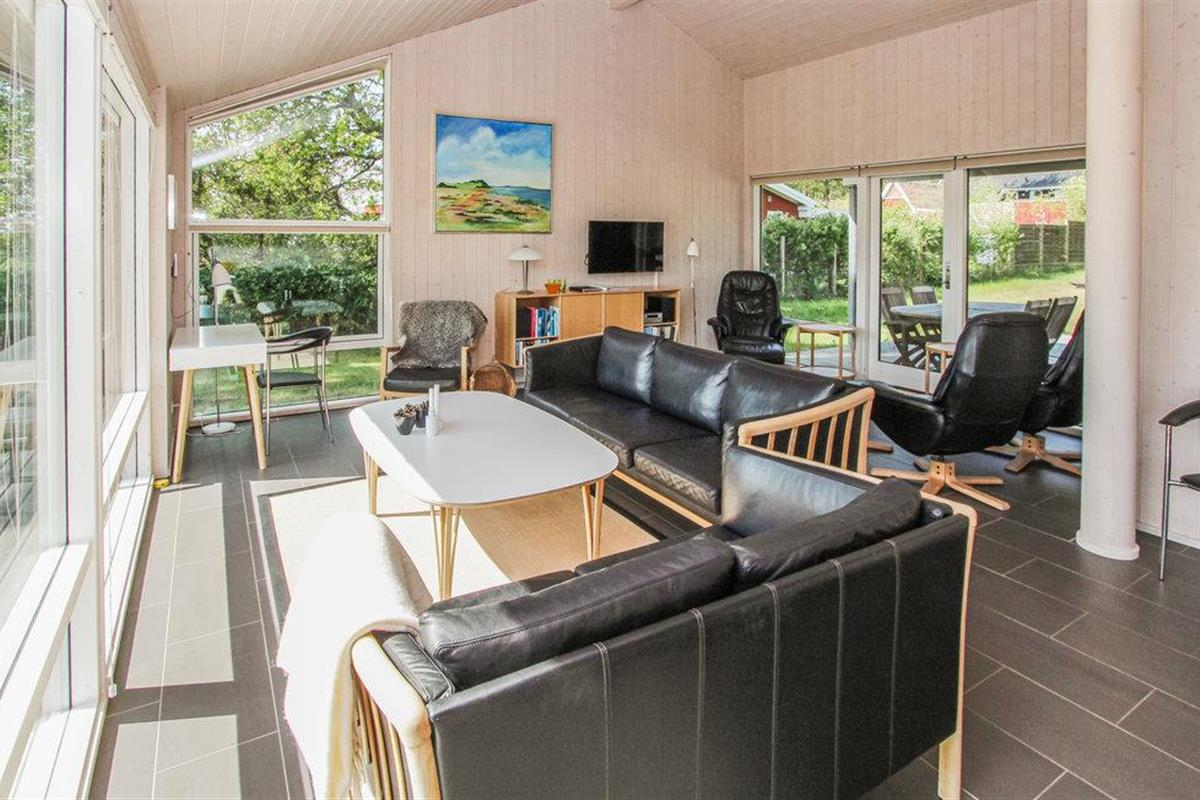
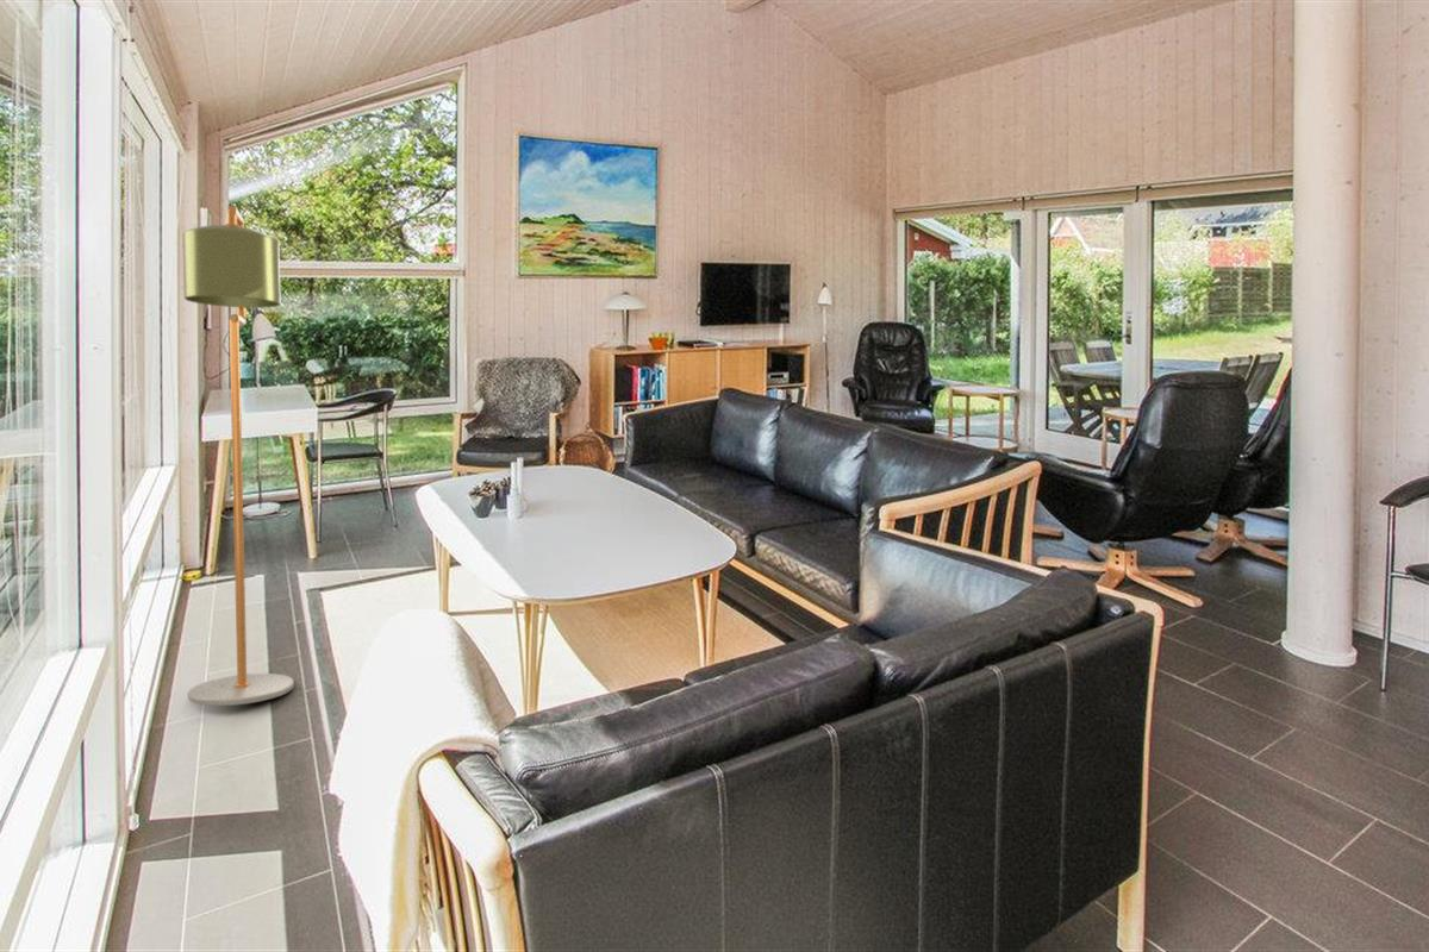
+ floor lamp (237, 451)
